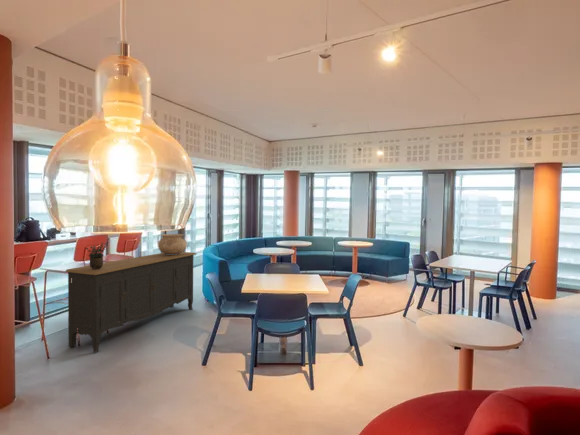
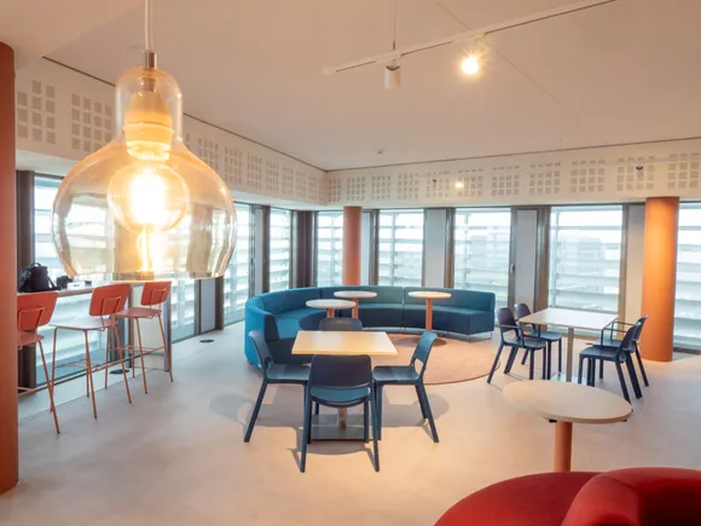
- sideboard (141, 292)
- ceramic pot (172, 244)
- potted plant (97, 253)
